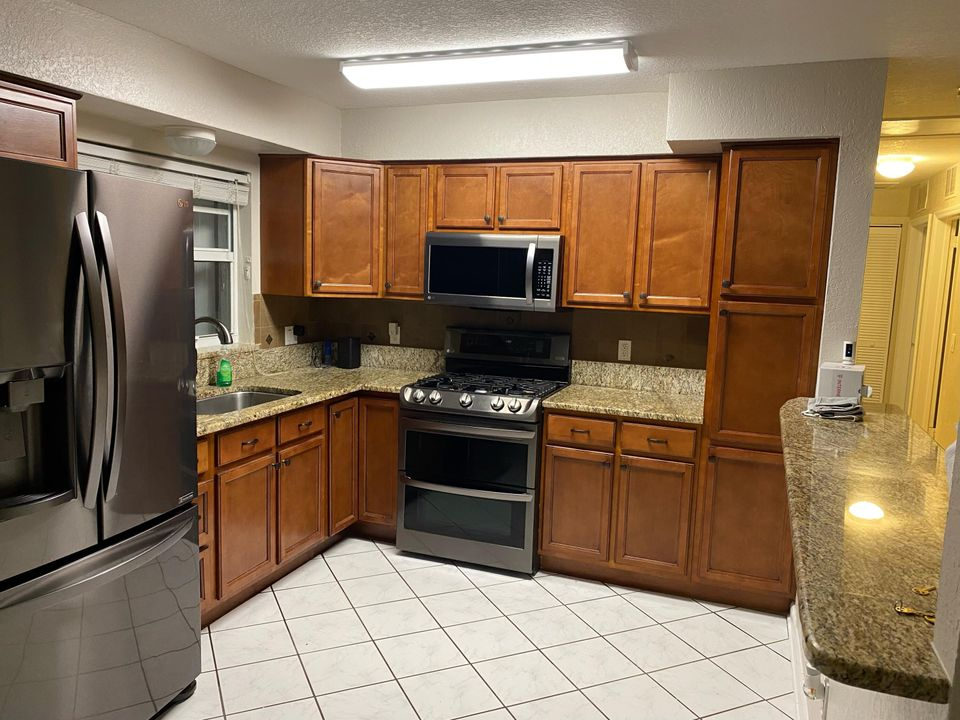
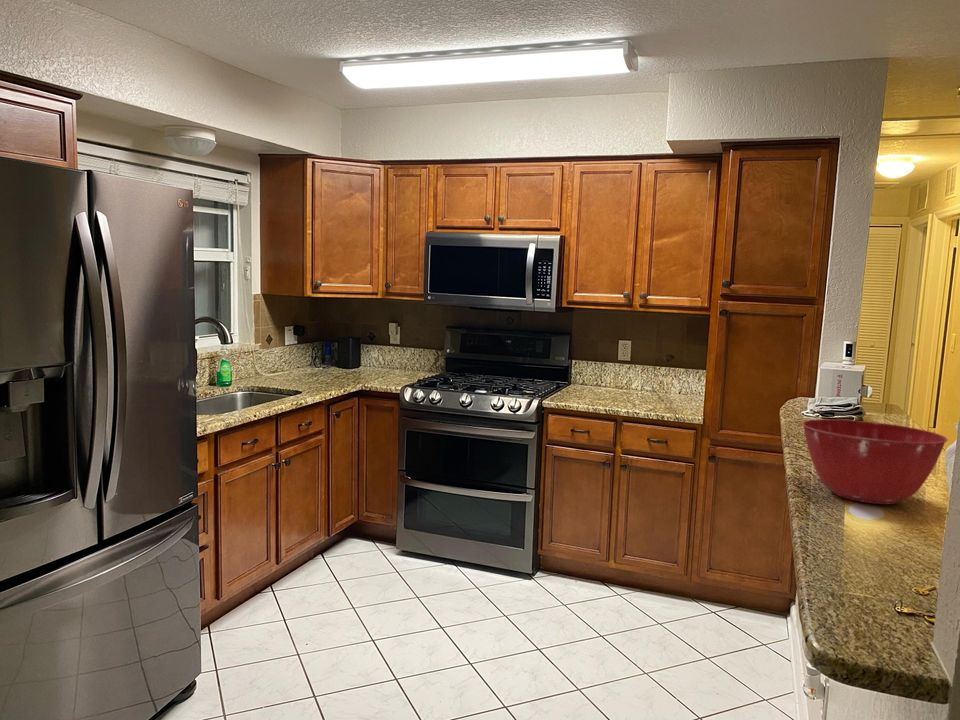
+ mixing bowl (868, 462)
